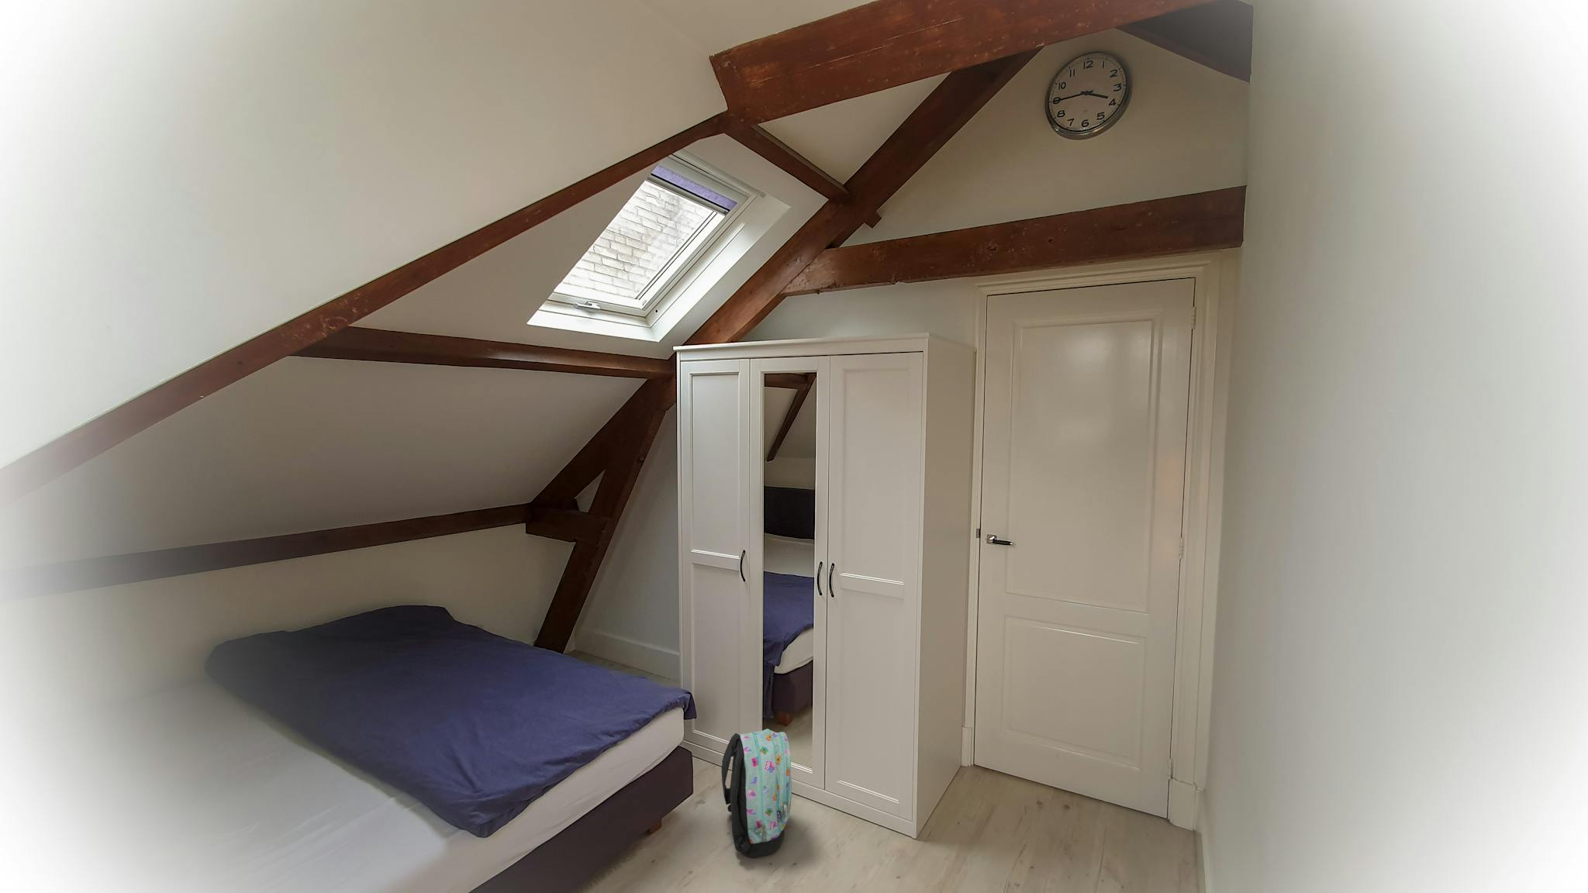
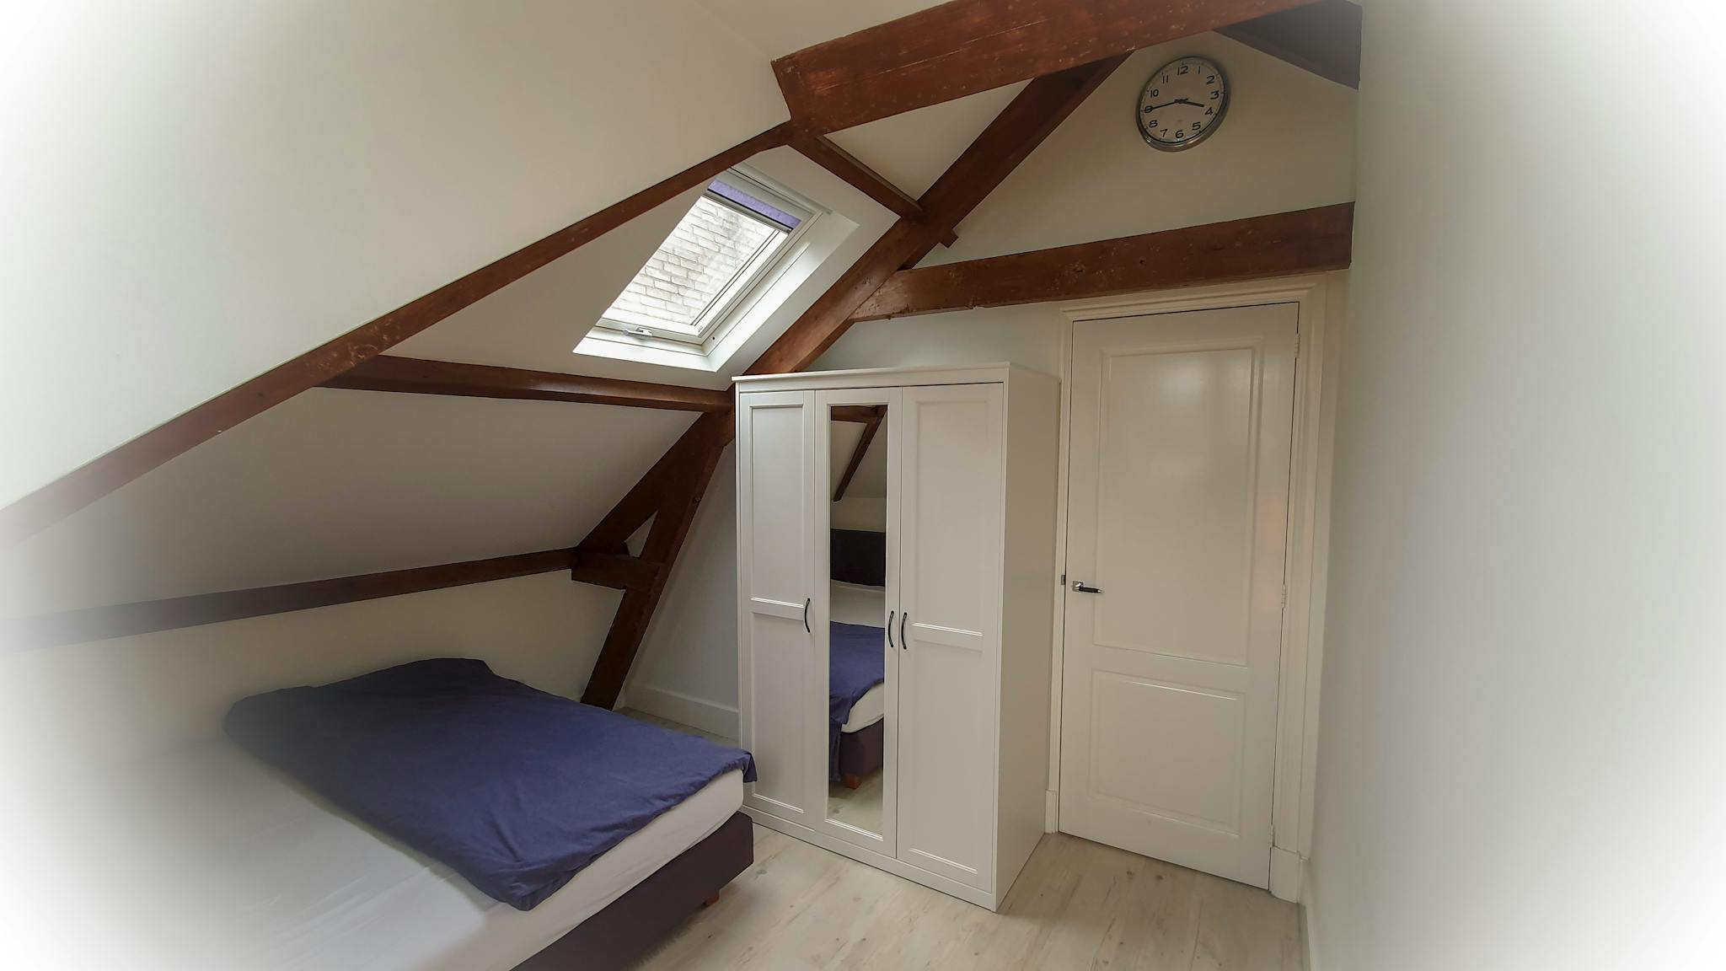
- backpack (758, 782)
